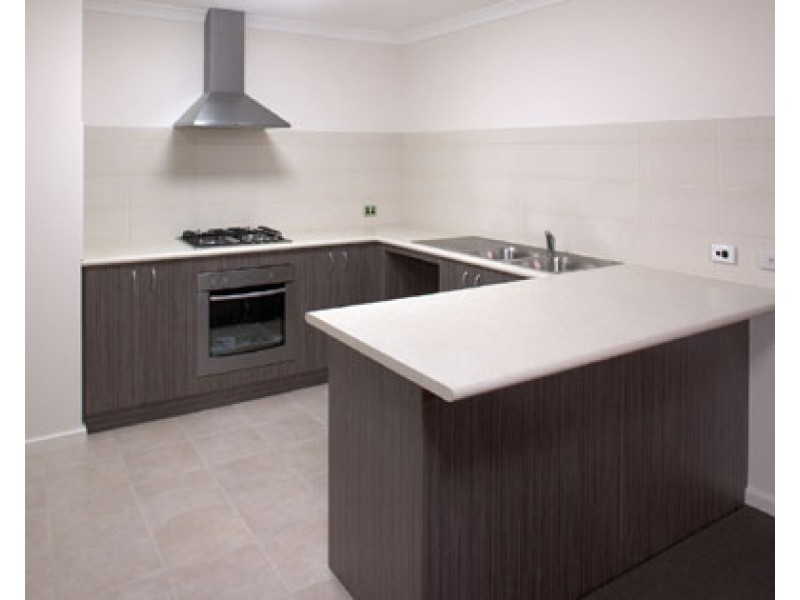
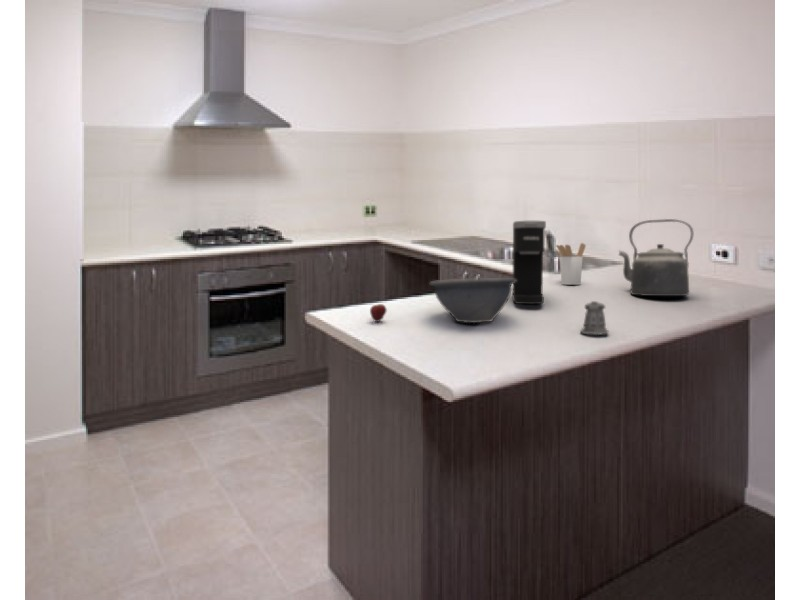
+ pepper shaker (595, 316)
+ kettle (654, 257)
+ bowl (472, 299)
+ utensil holder (568, 263)
+ fruit (378, 313)
+ coffee maker (527, 262)
